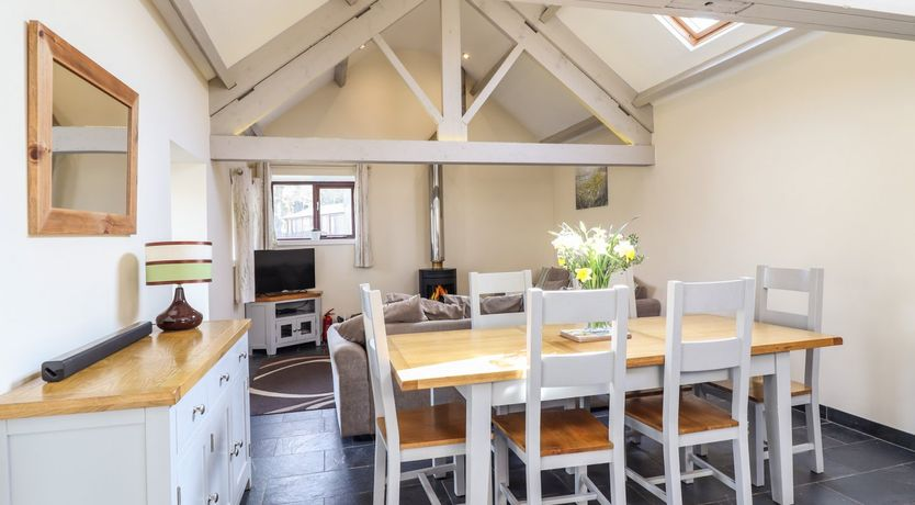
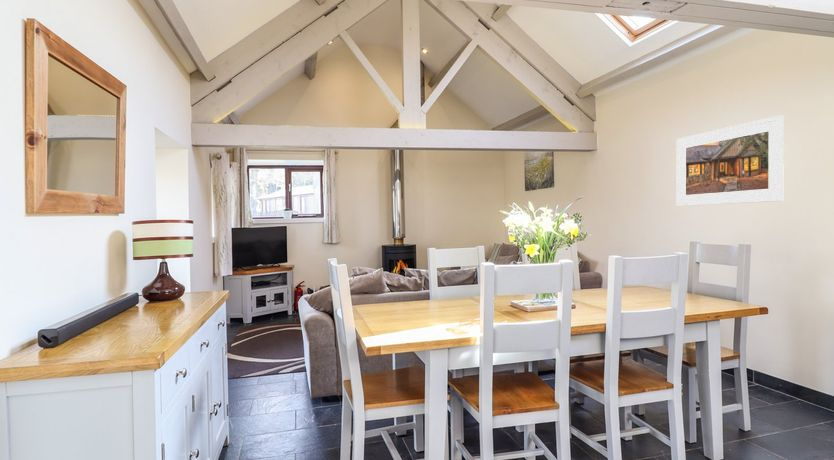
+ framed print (723, 166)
